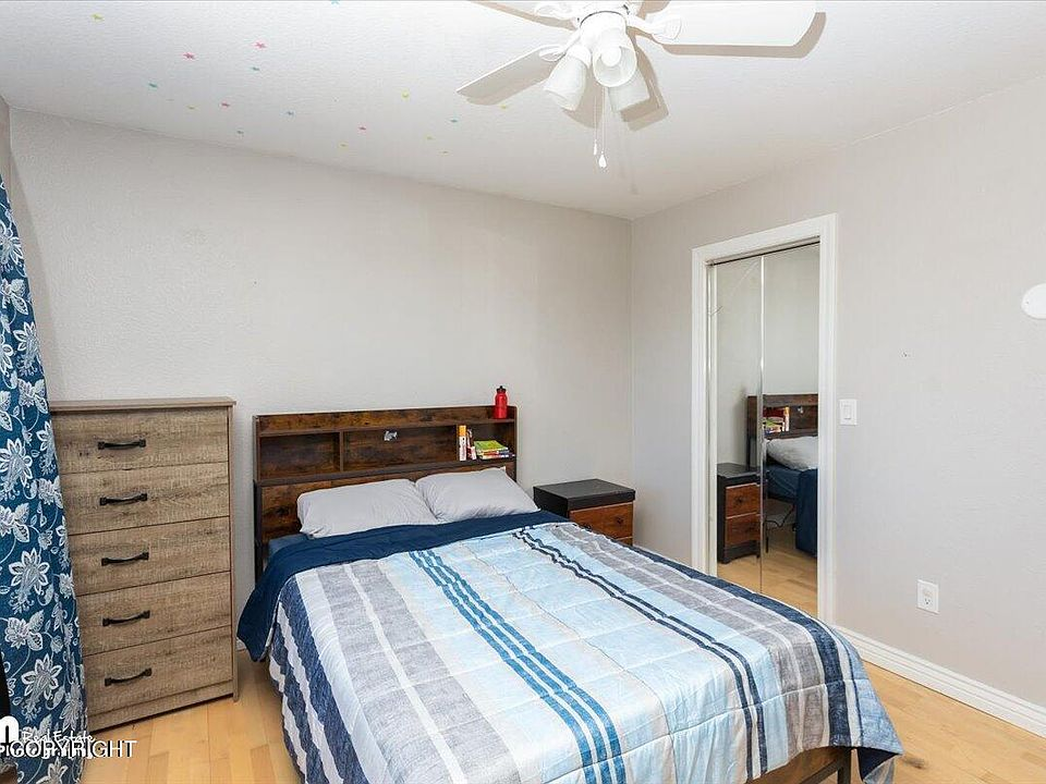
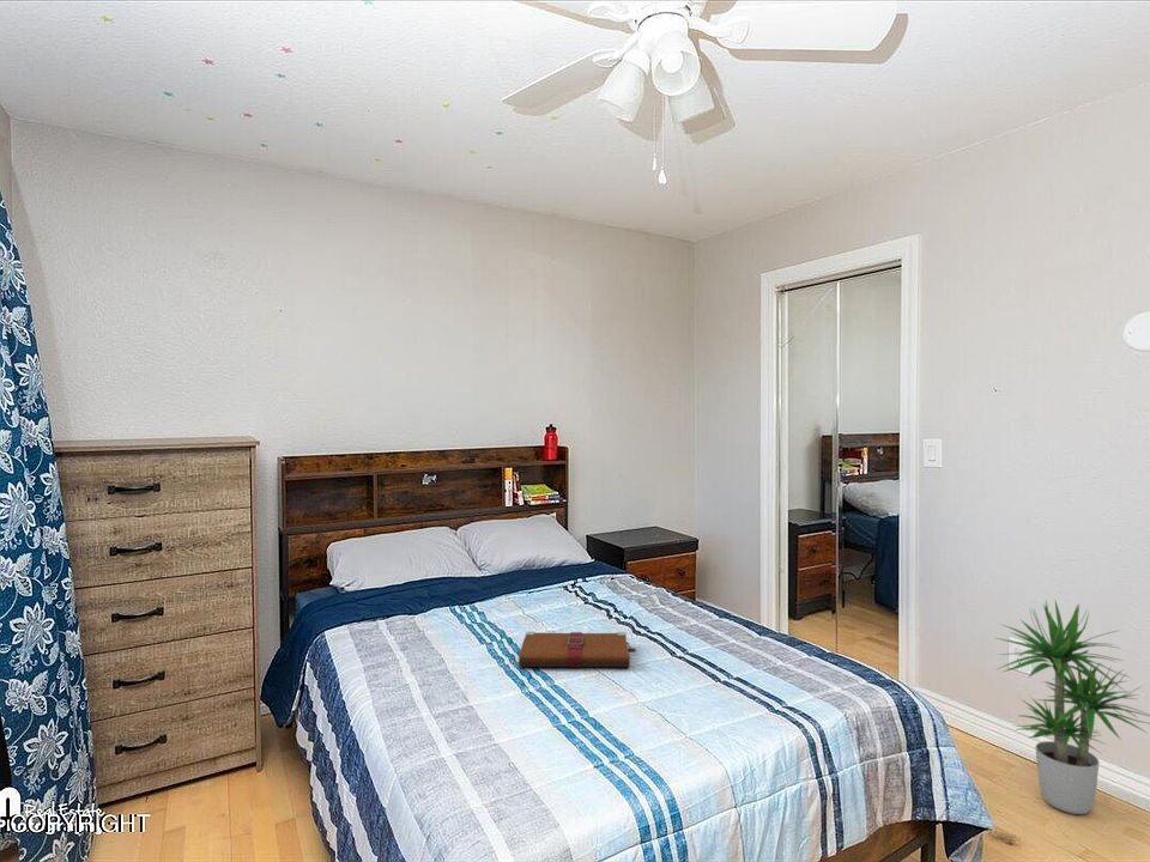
+ book (580, 648)
+ potted plant (1070, 702)
